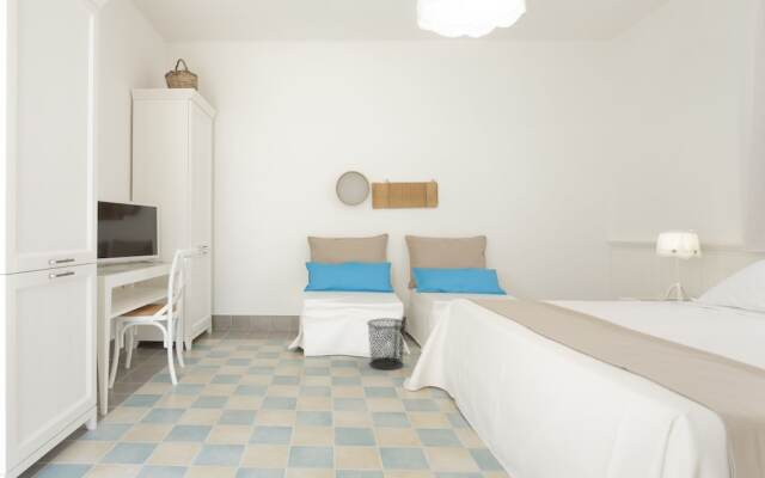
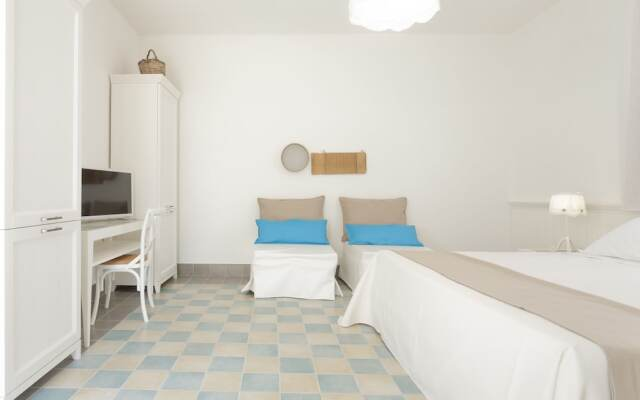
- waste bin (387, 343)
